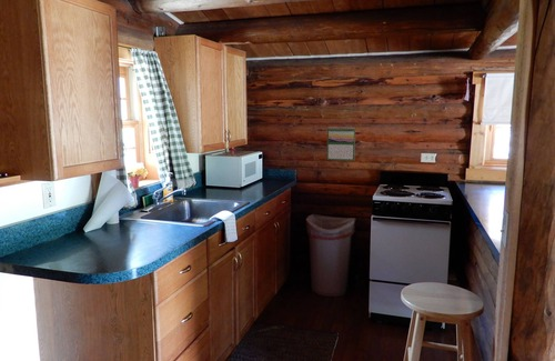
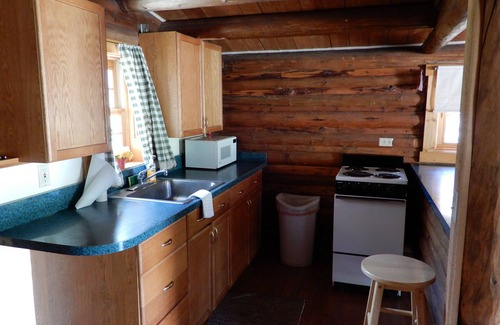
- calendar (341, 143)
